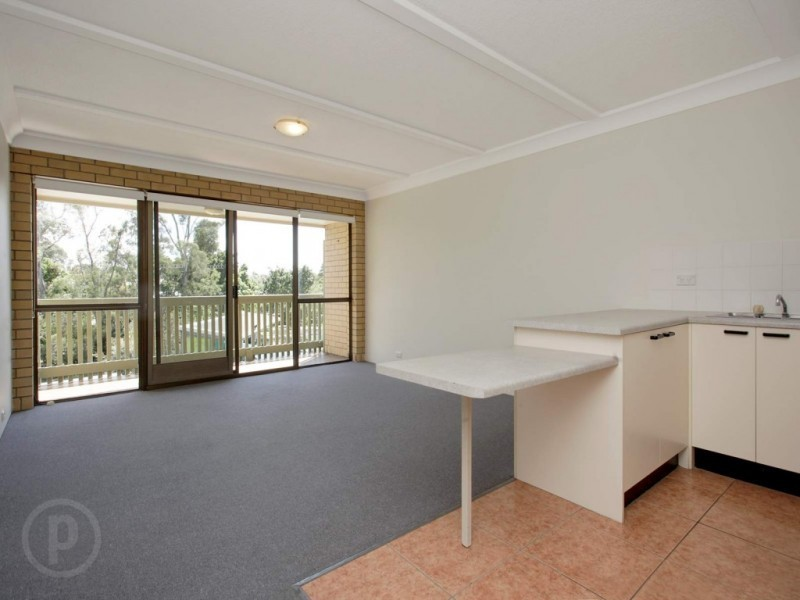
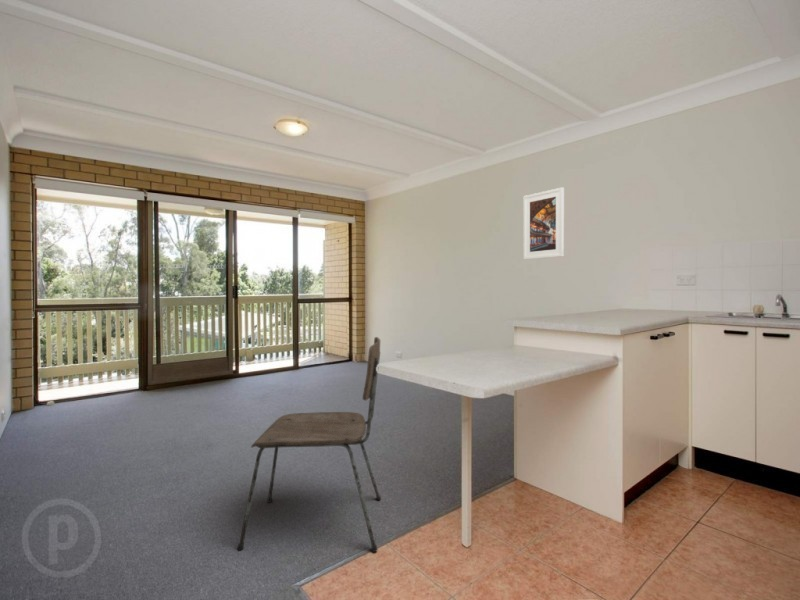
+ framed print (542, 225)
+ dining chair (317, 431)
